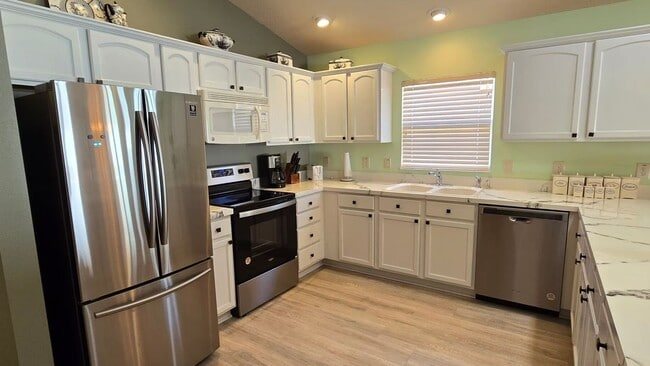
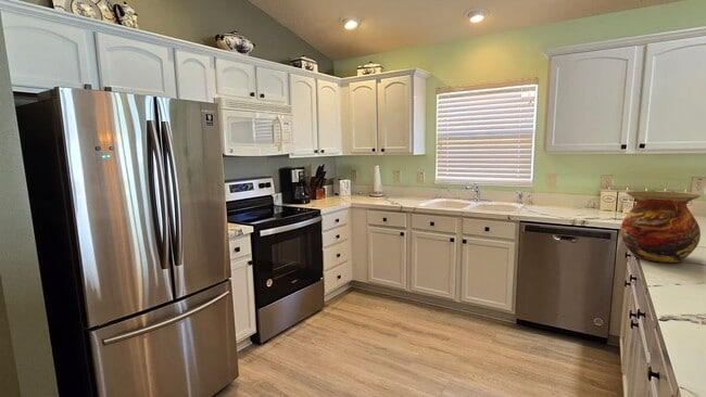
+ vase (658, 226)
